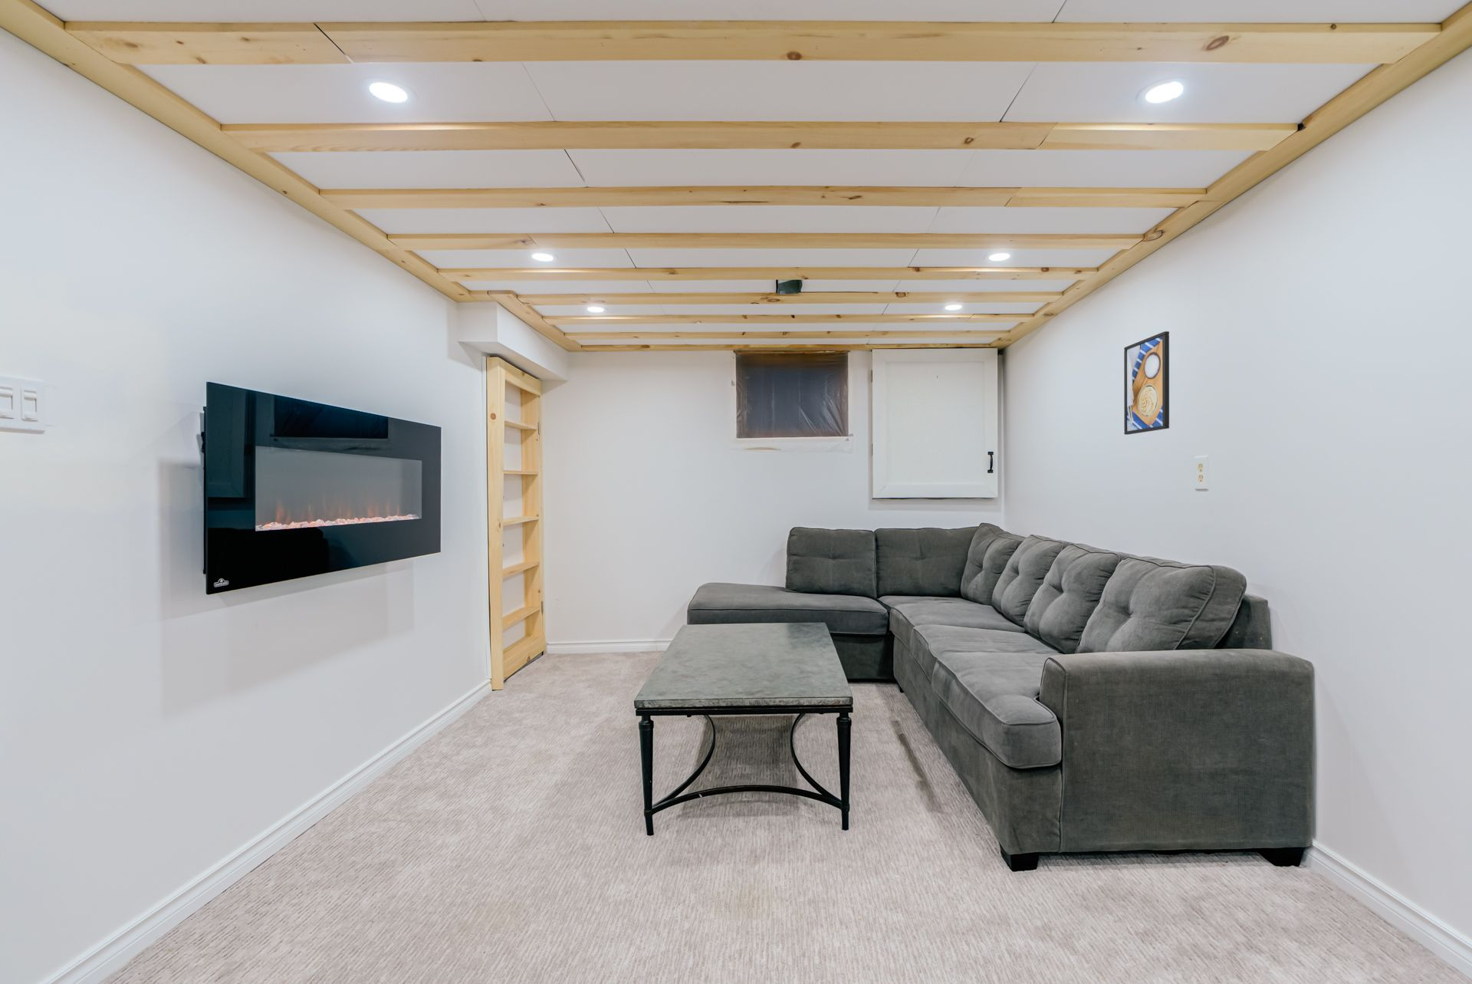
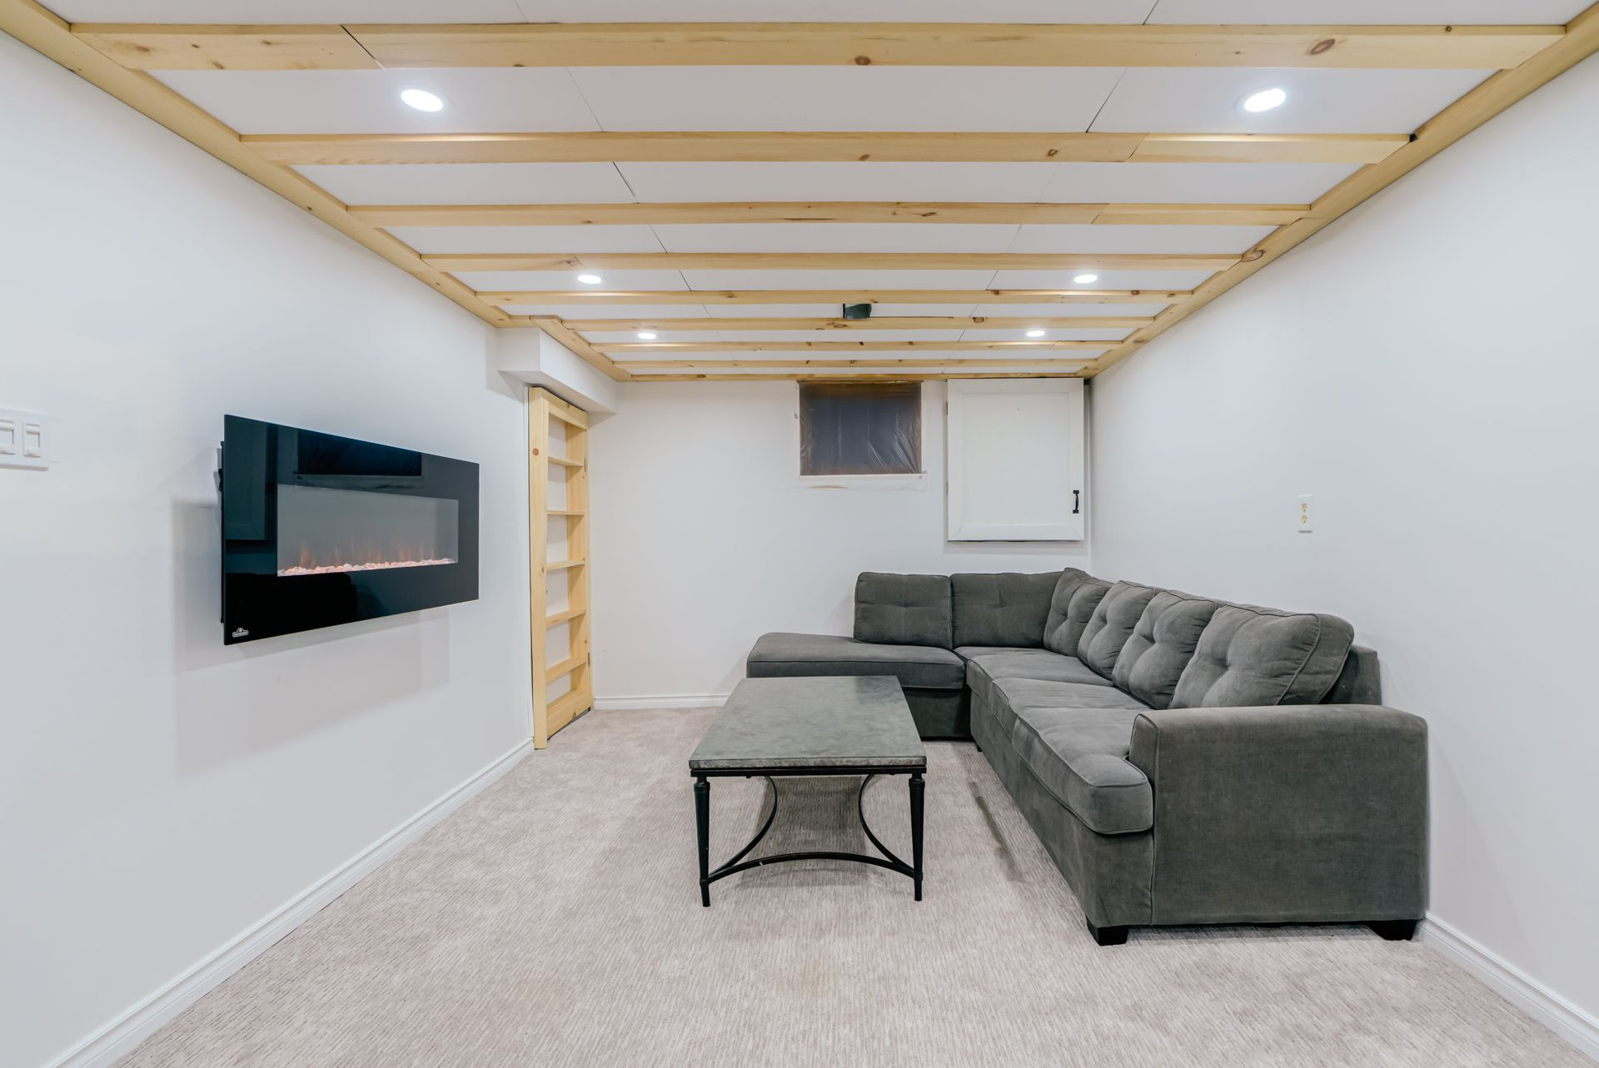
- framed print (1145, 385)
